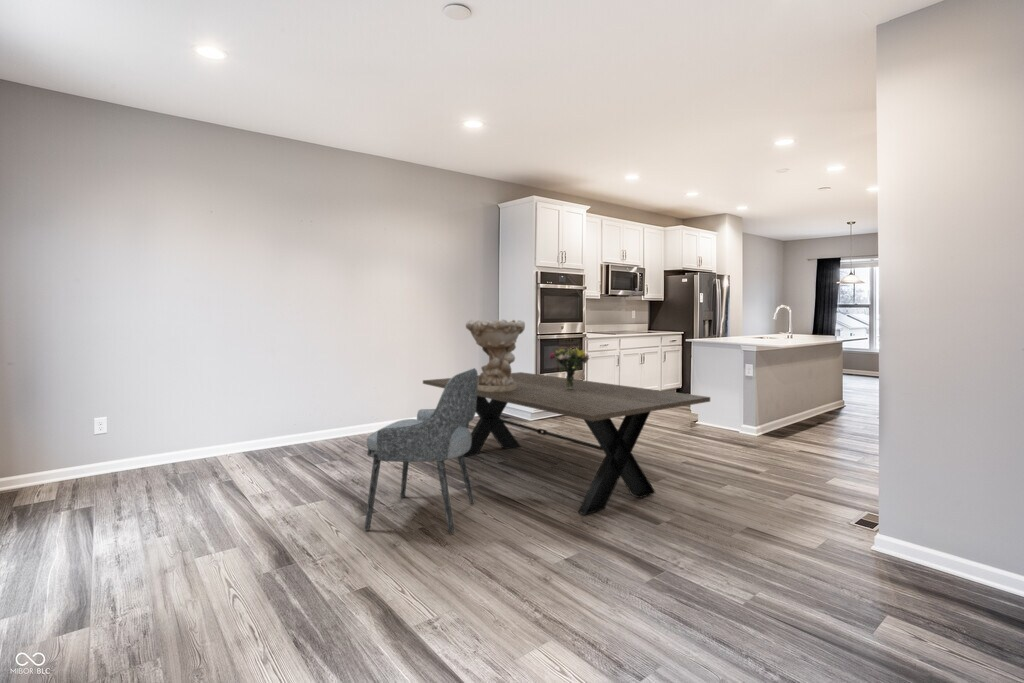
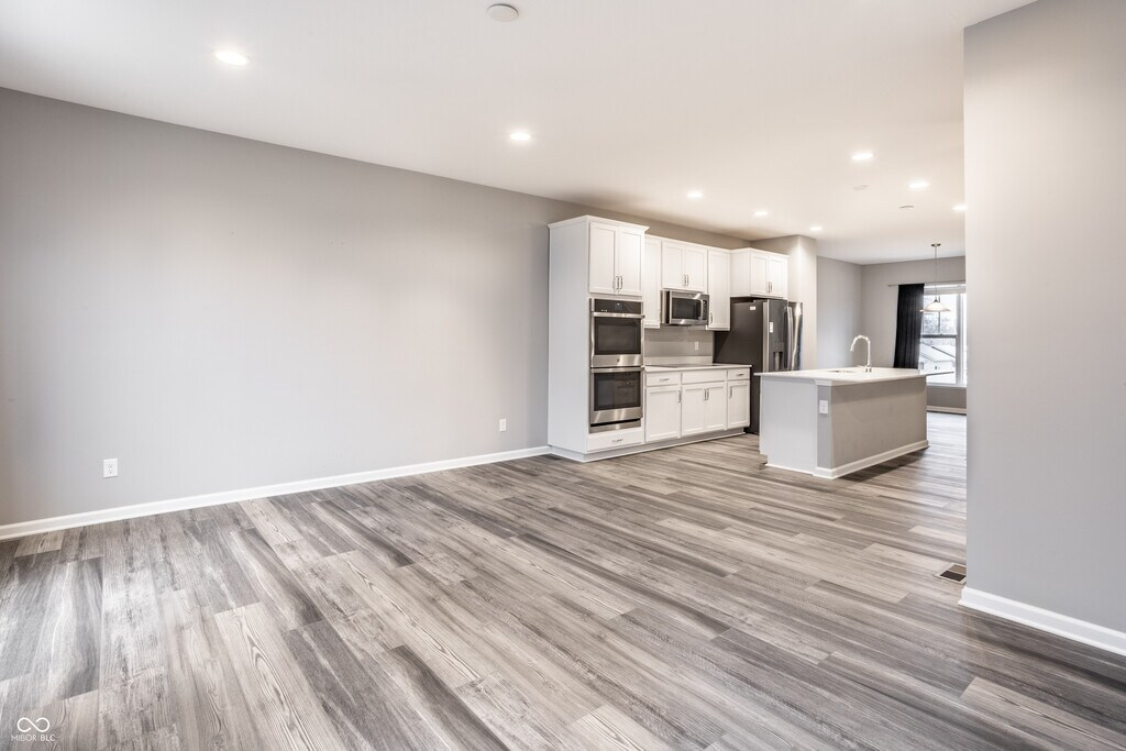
- dining chair (429, 442)
- dining table (545, 430)
- decorative bowl (495, 353)
- bouquet (571, 368)
